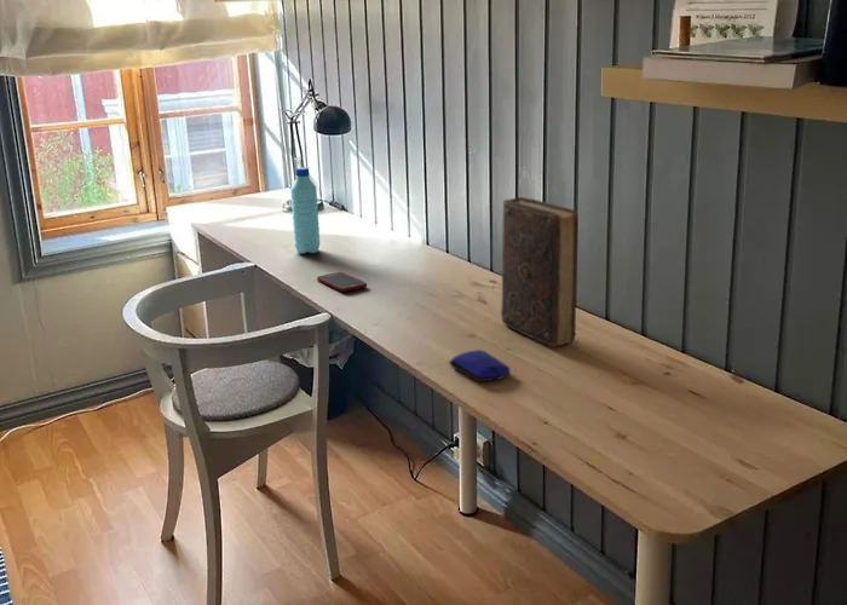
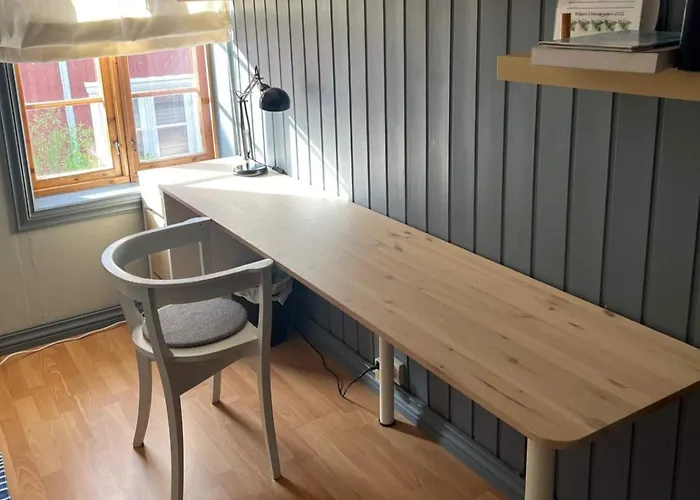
- cell phone (341, 281)
- book (536, 270)
- water bottle (305, 209)
- computer mouse (480, 363)
